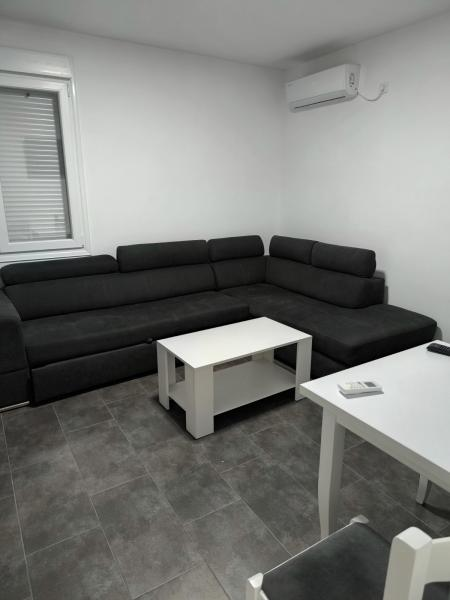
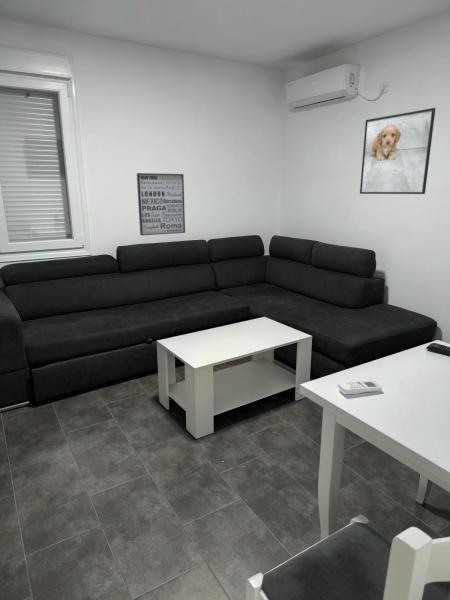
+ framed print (393, 155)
+ wall art (162, 204)
